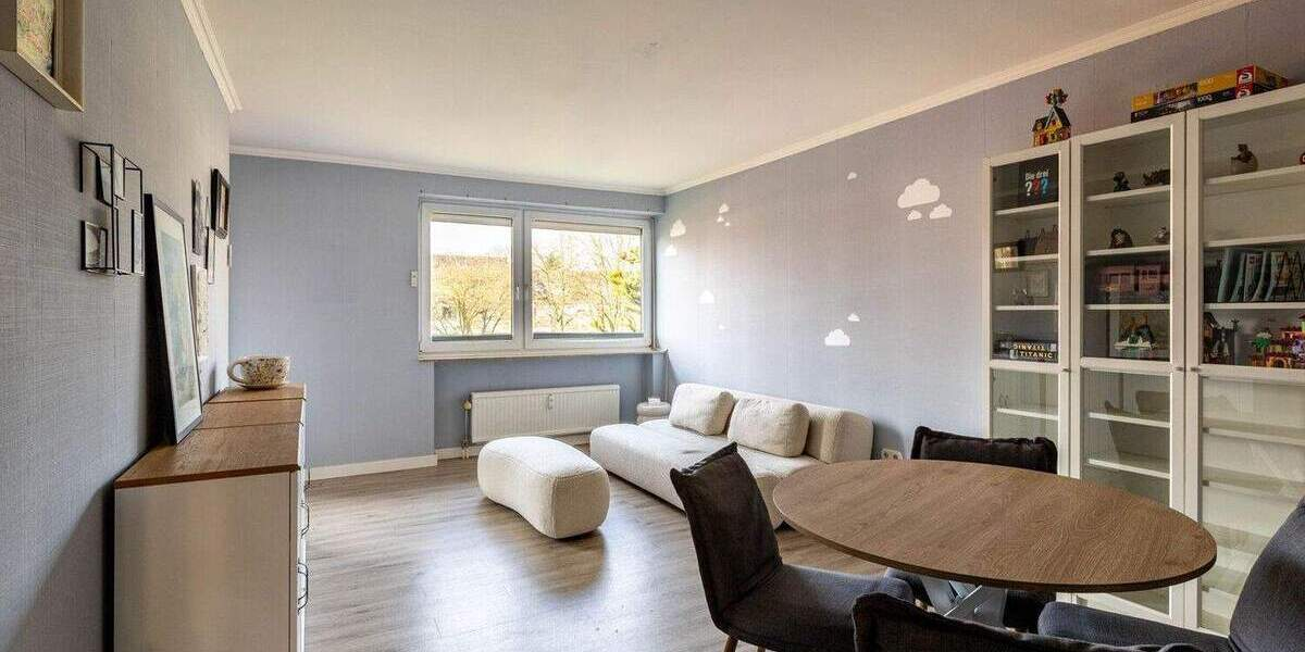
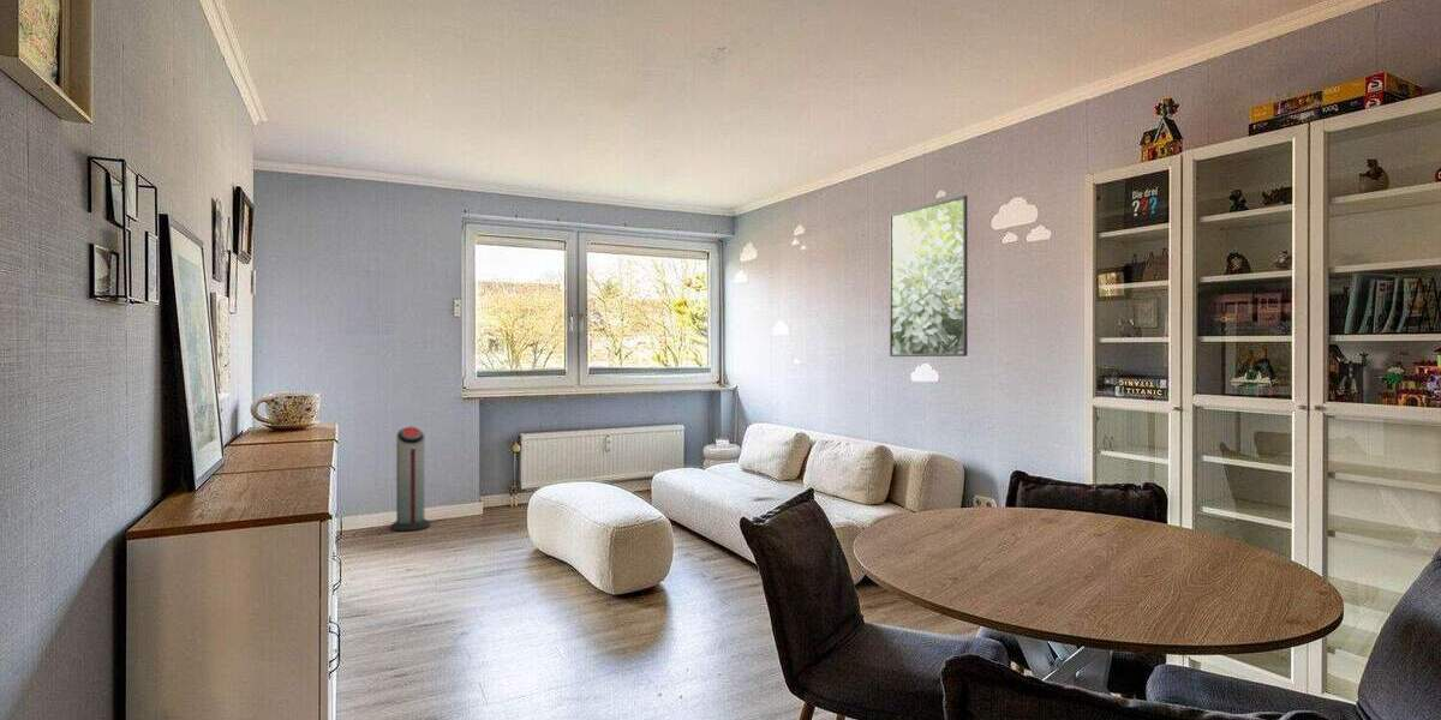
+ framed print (926, 281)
+ air purifier (411, 476)
